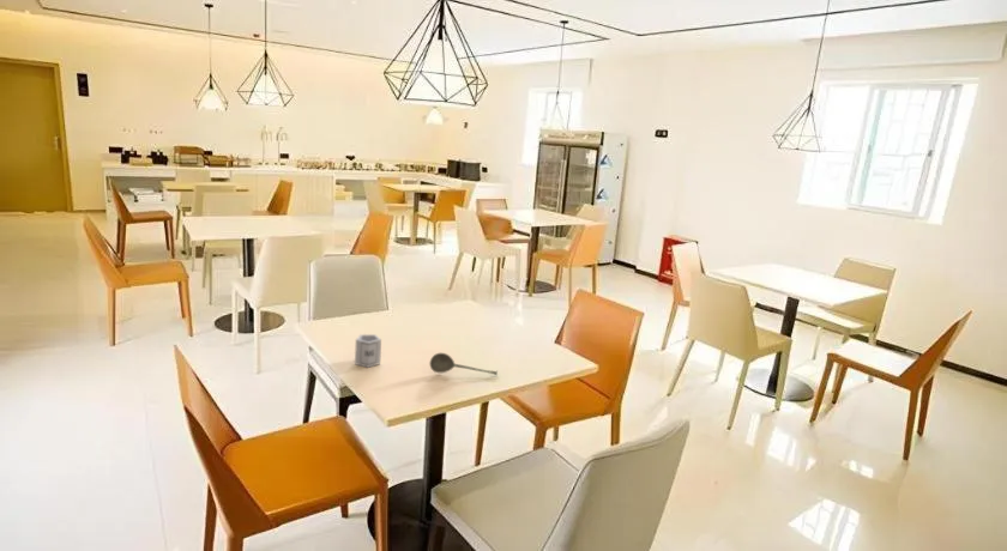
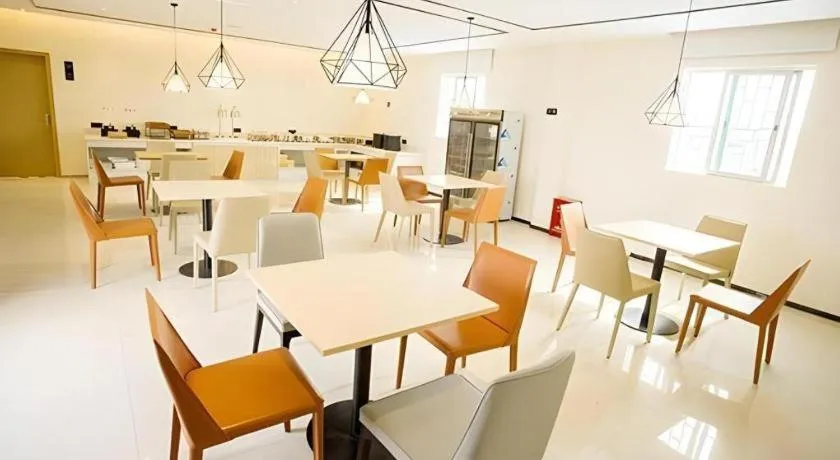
- soupspoon (464, 365)
- cup (367, 349)
